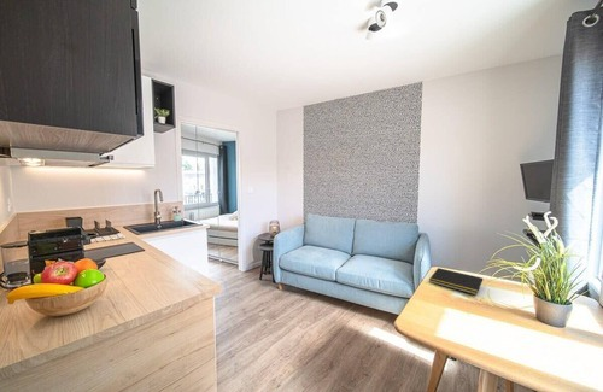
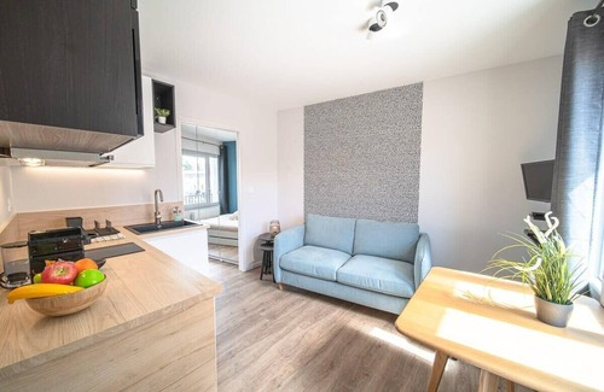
- notepad (455, 280)
